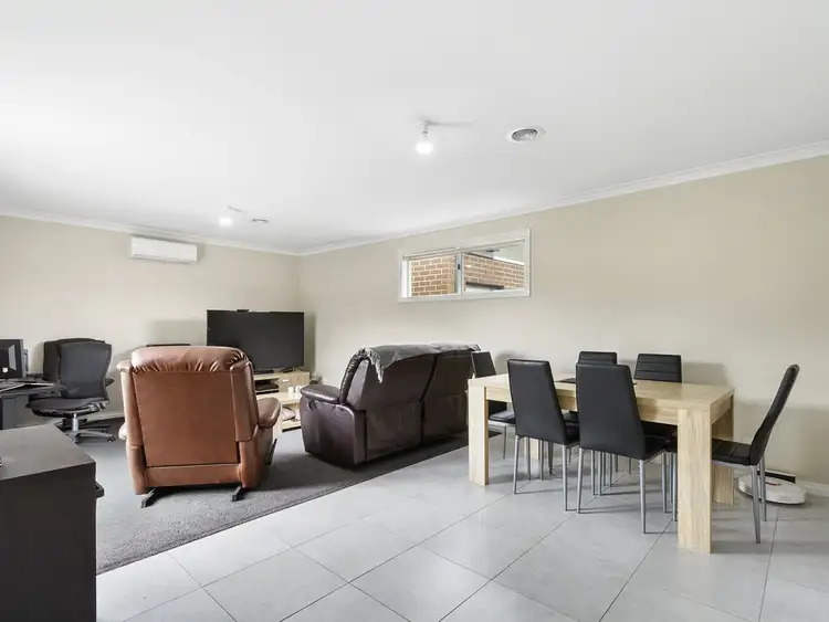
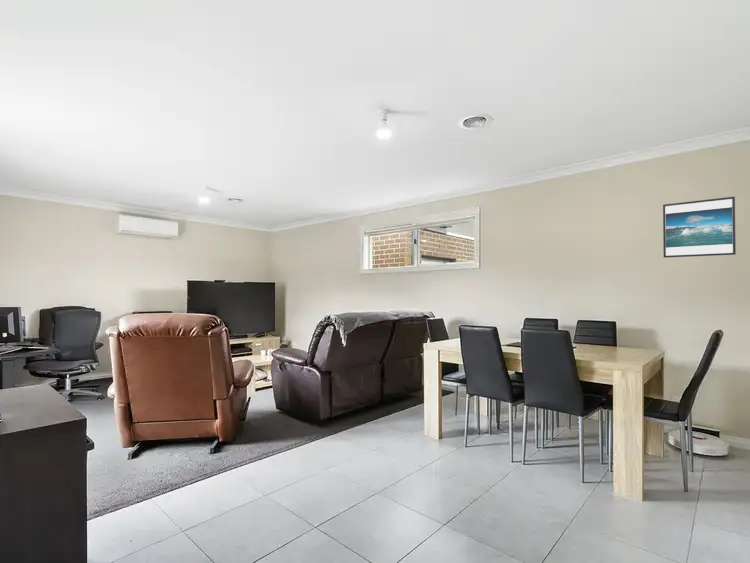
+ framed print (697, 228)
